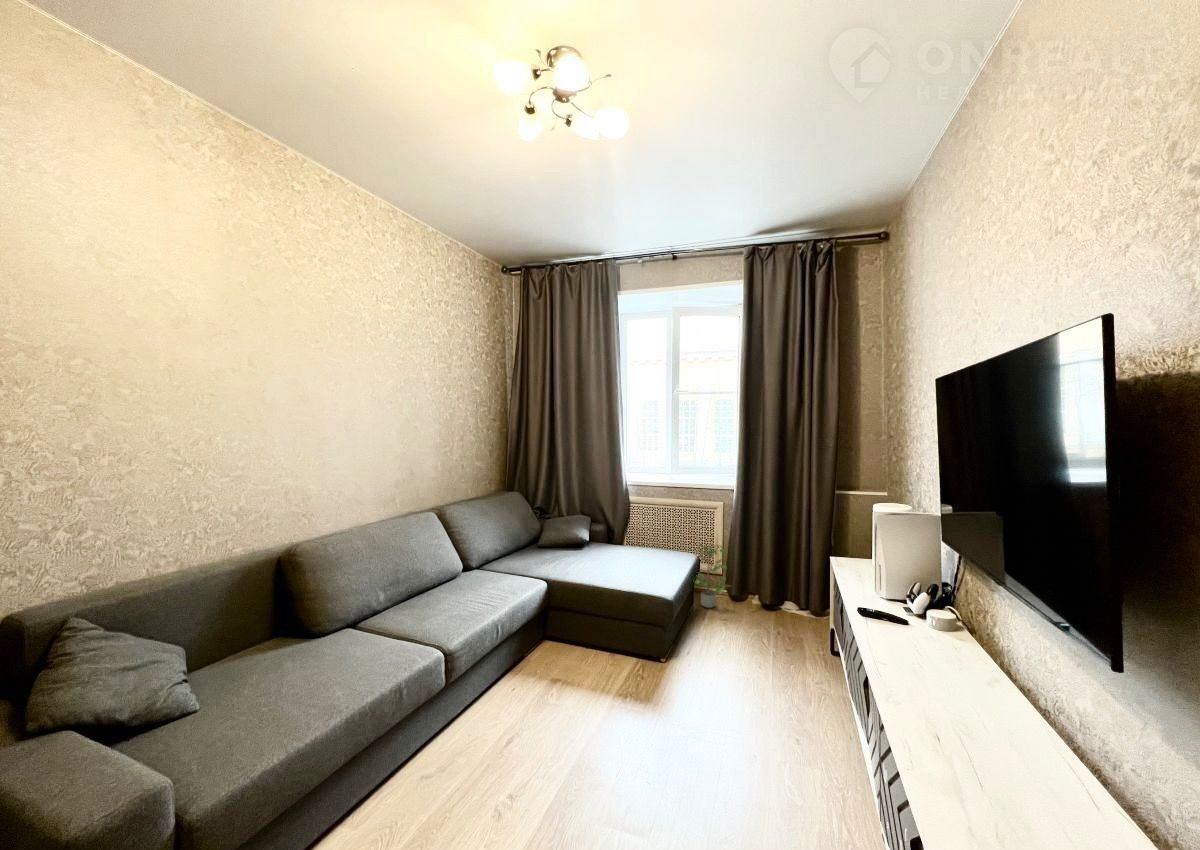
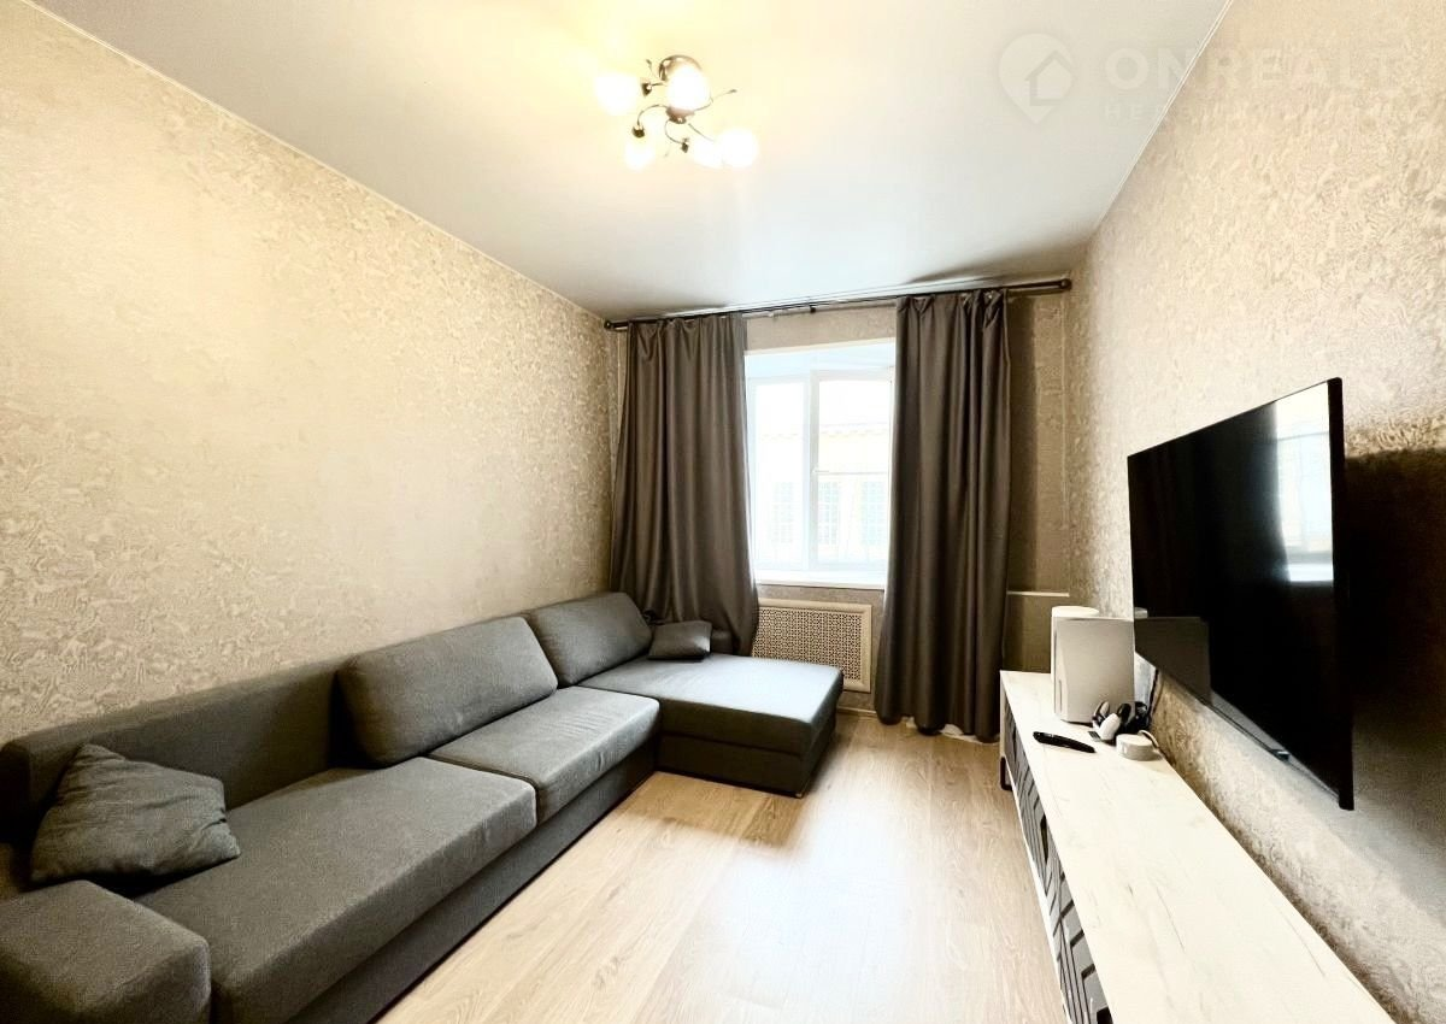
- potted plant (713, 571)
